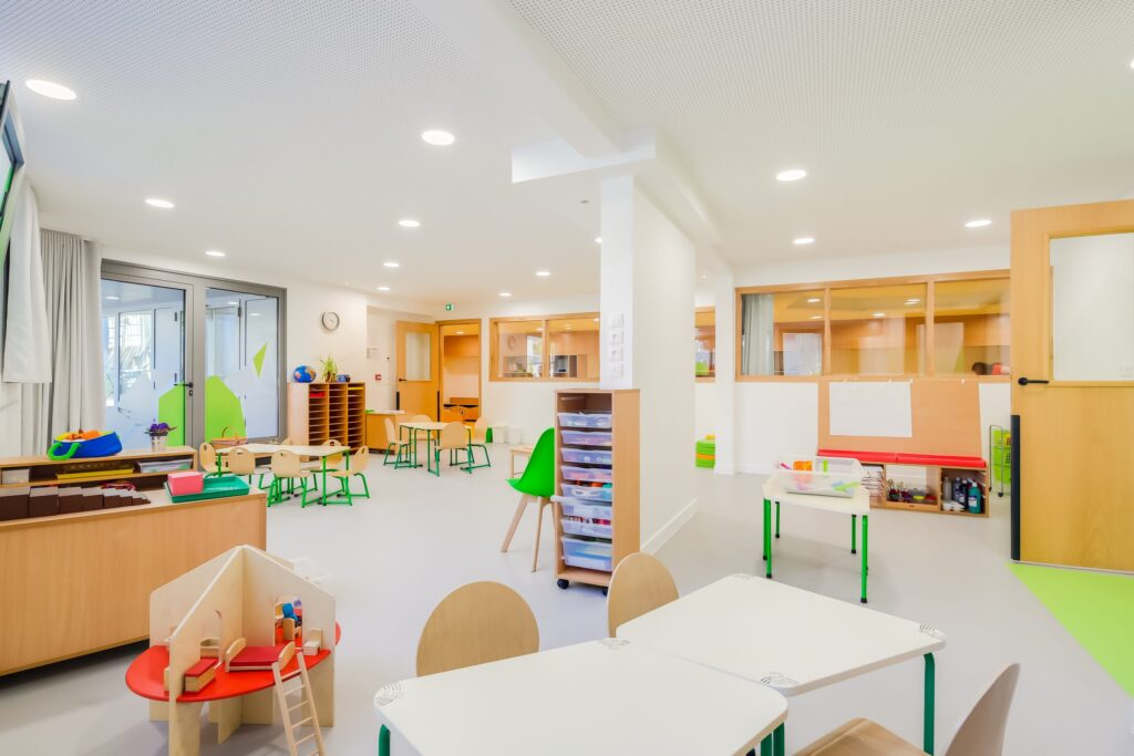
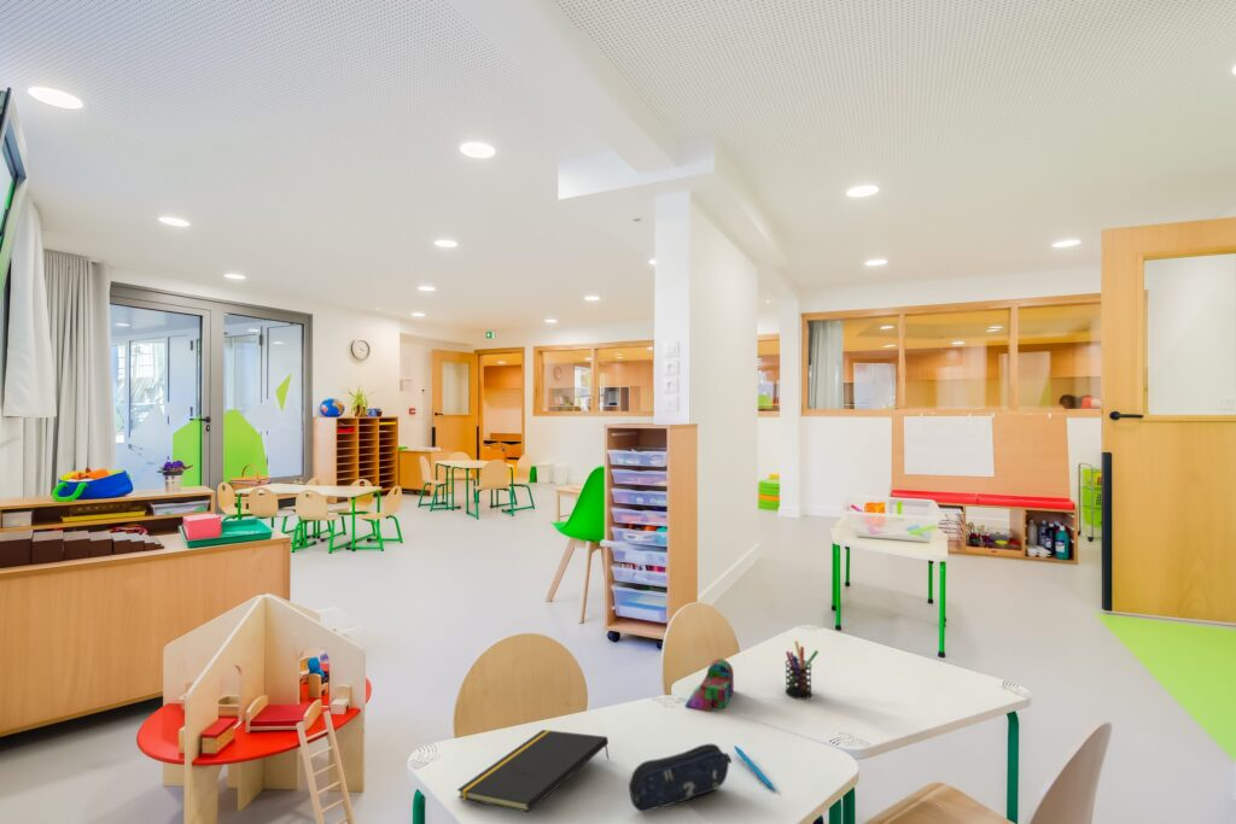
+ pen (753, 766)
+ toy blocks (710, 683)
+ pencil case (680, 777)
+ notepad (536, 765)
+ pen holder (801, 668)
